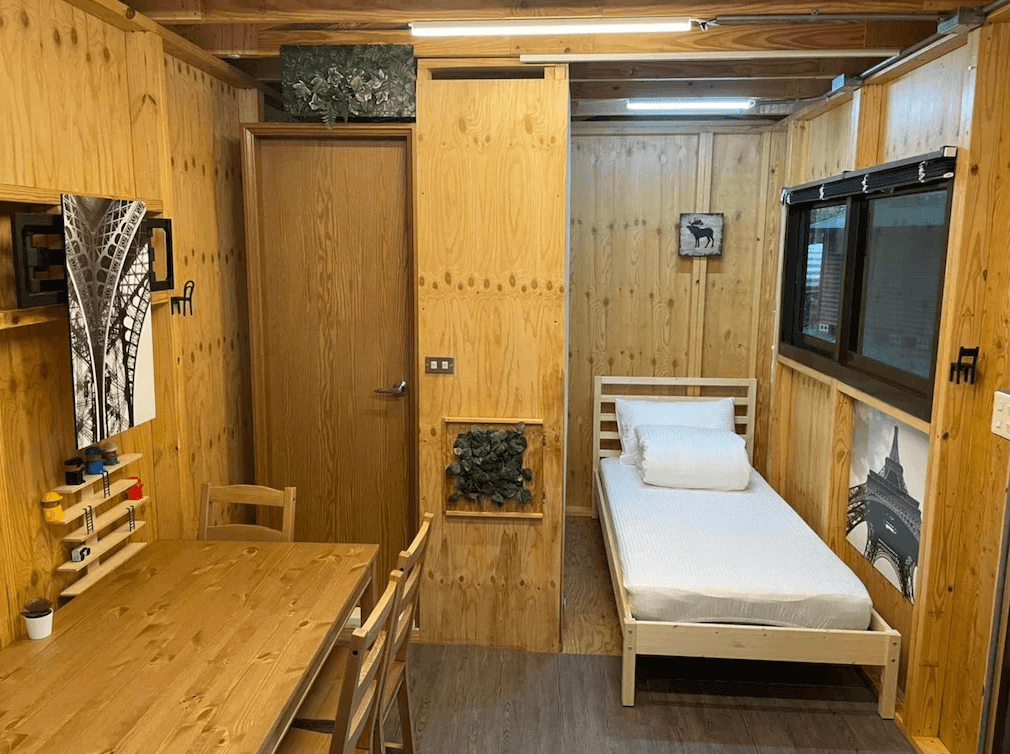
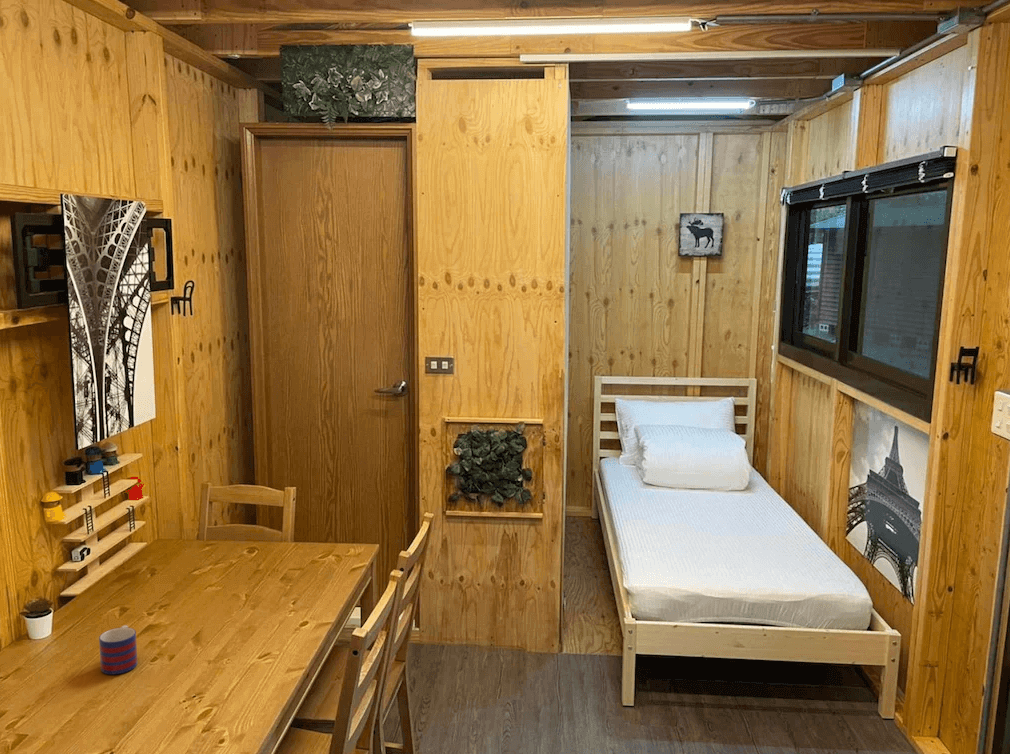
+ mug (120, 646)
